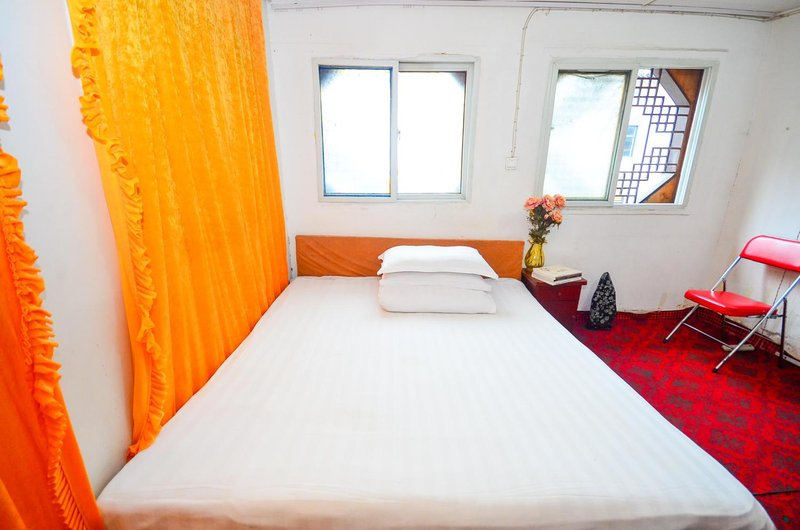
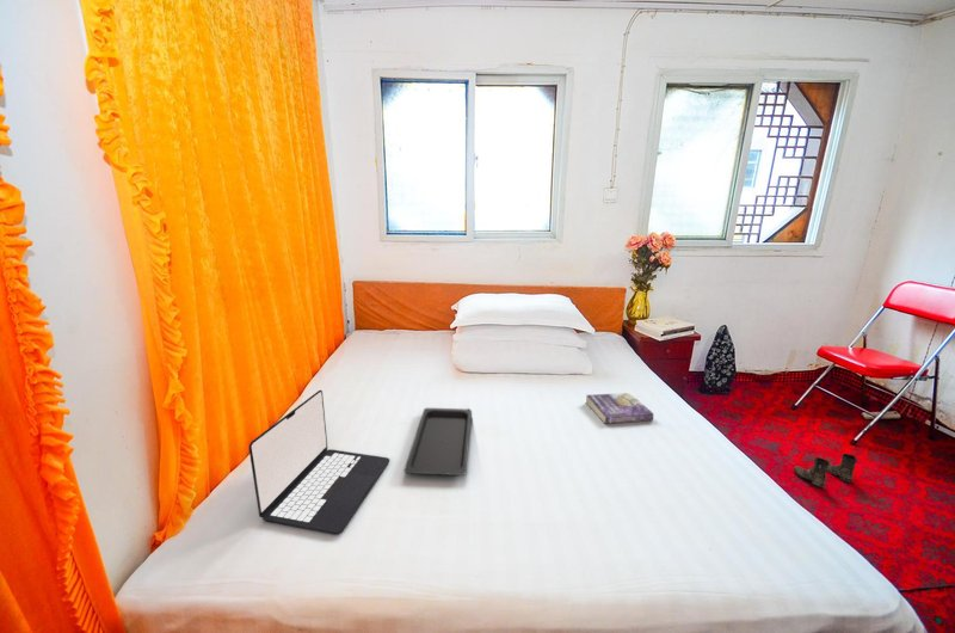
+ serving tray (442, 438)
+ boots (825, 465)
+ laptop (329, 453)
+ book (618, 406)
